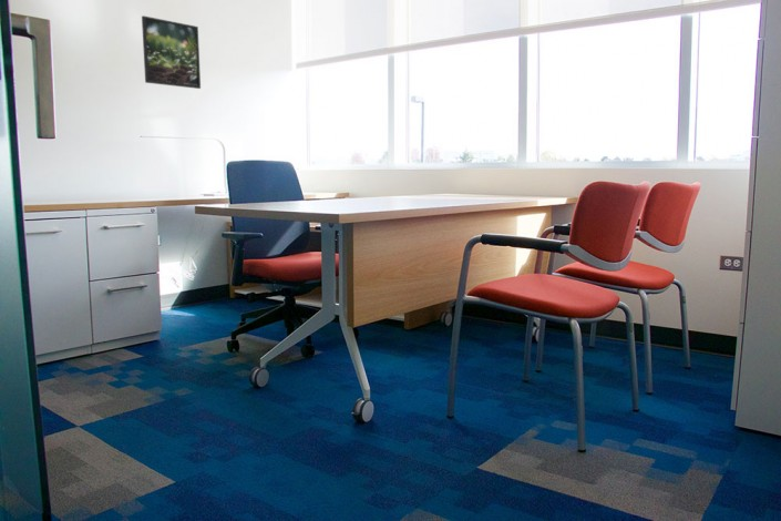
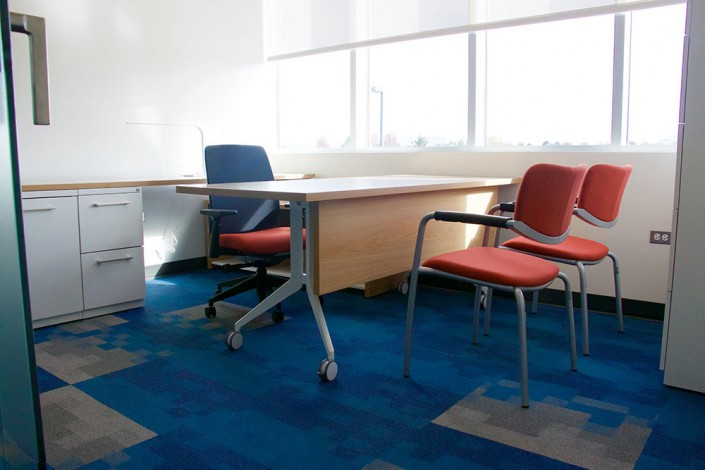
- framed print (172, 53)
